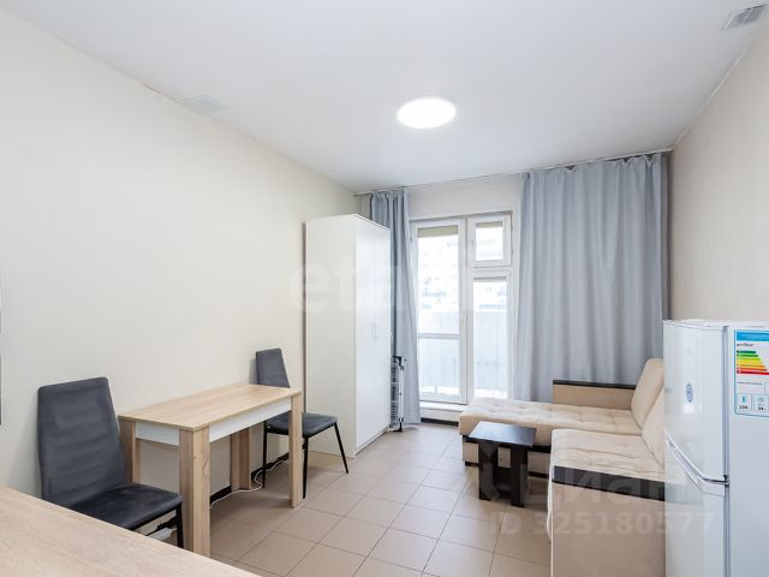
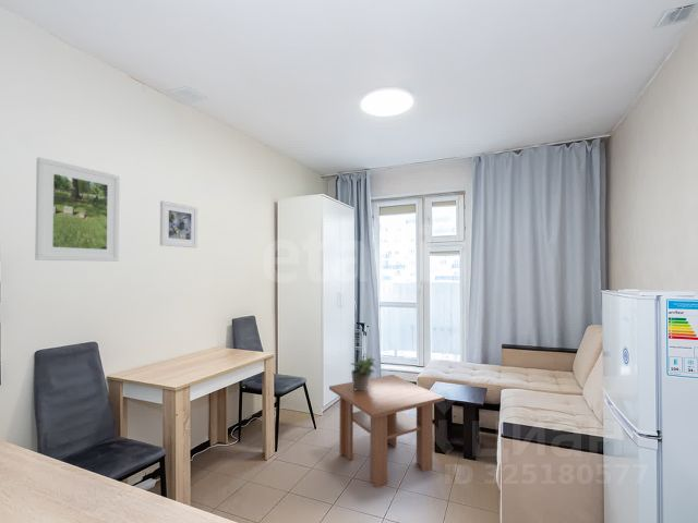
+ potted plant (365, 372)
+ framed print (179, 226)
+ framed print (81, 214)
+ coffee table (384, 426)
